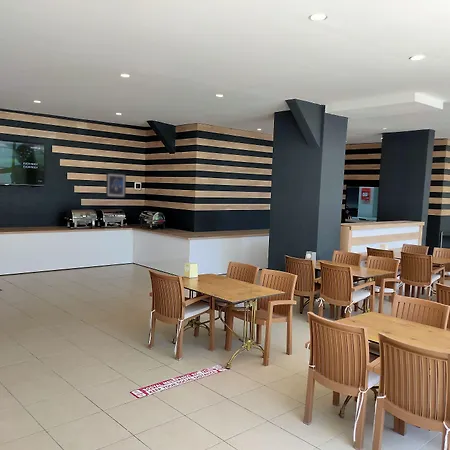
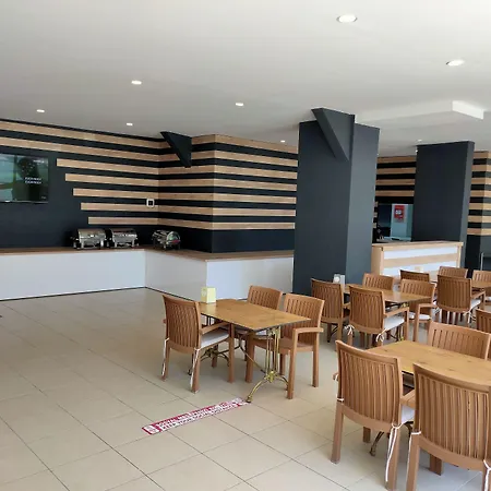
- wall art (116, 185)
